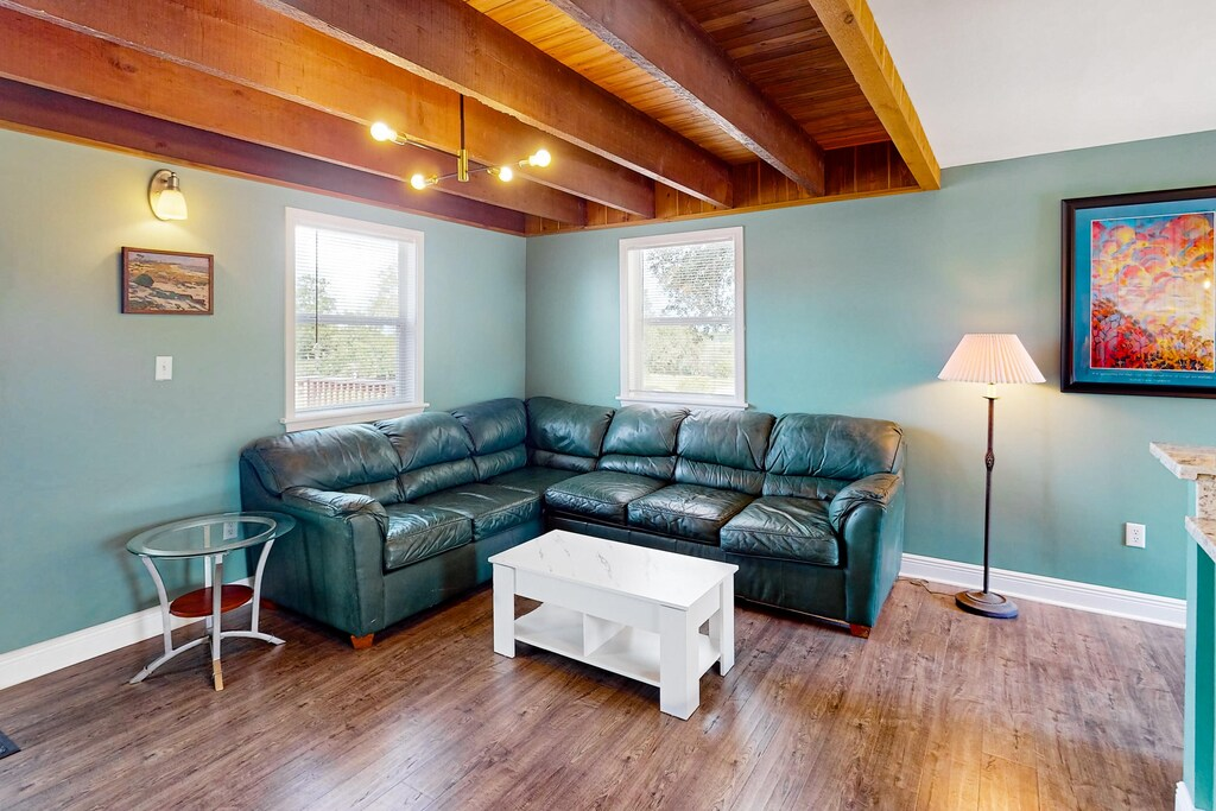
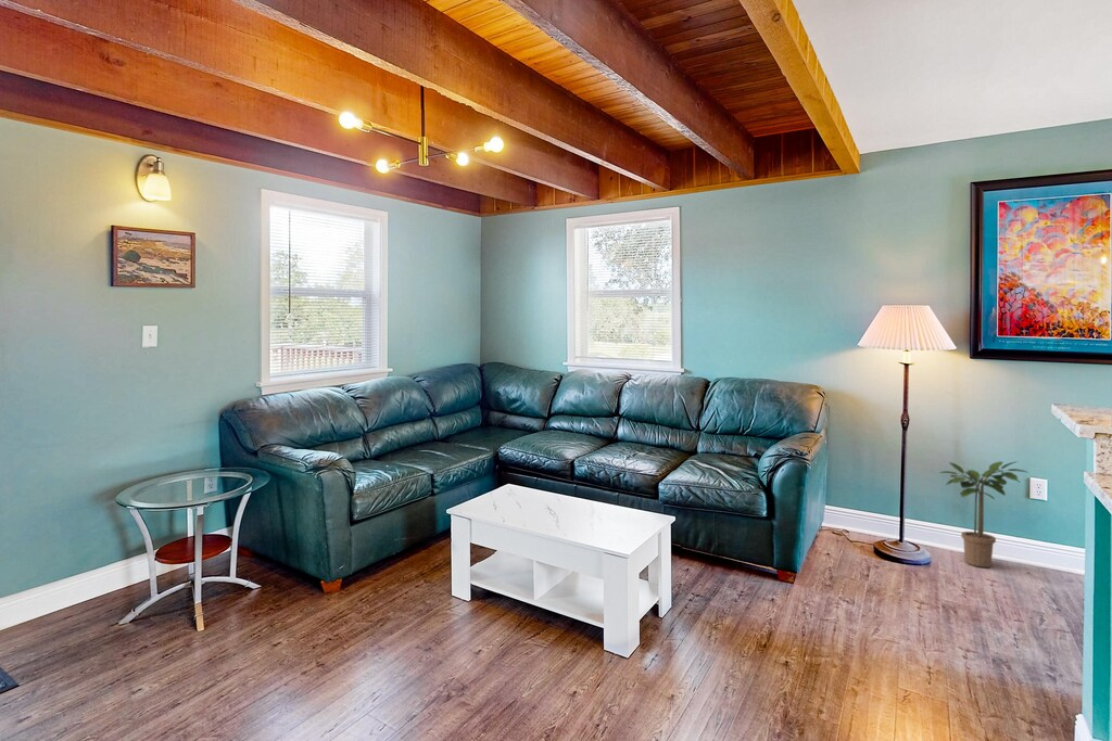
+ potted plant (981, 509)
